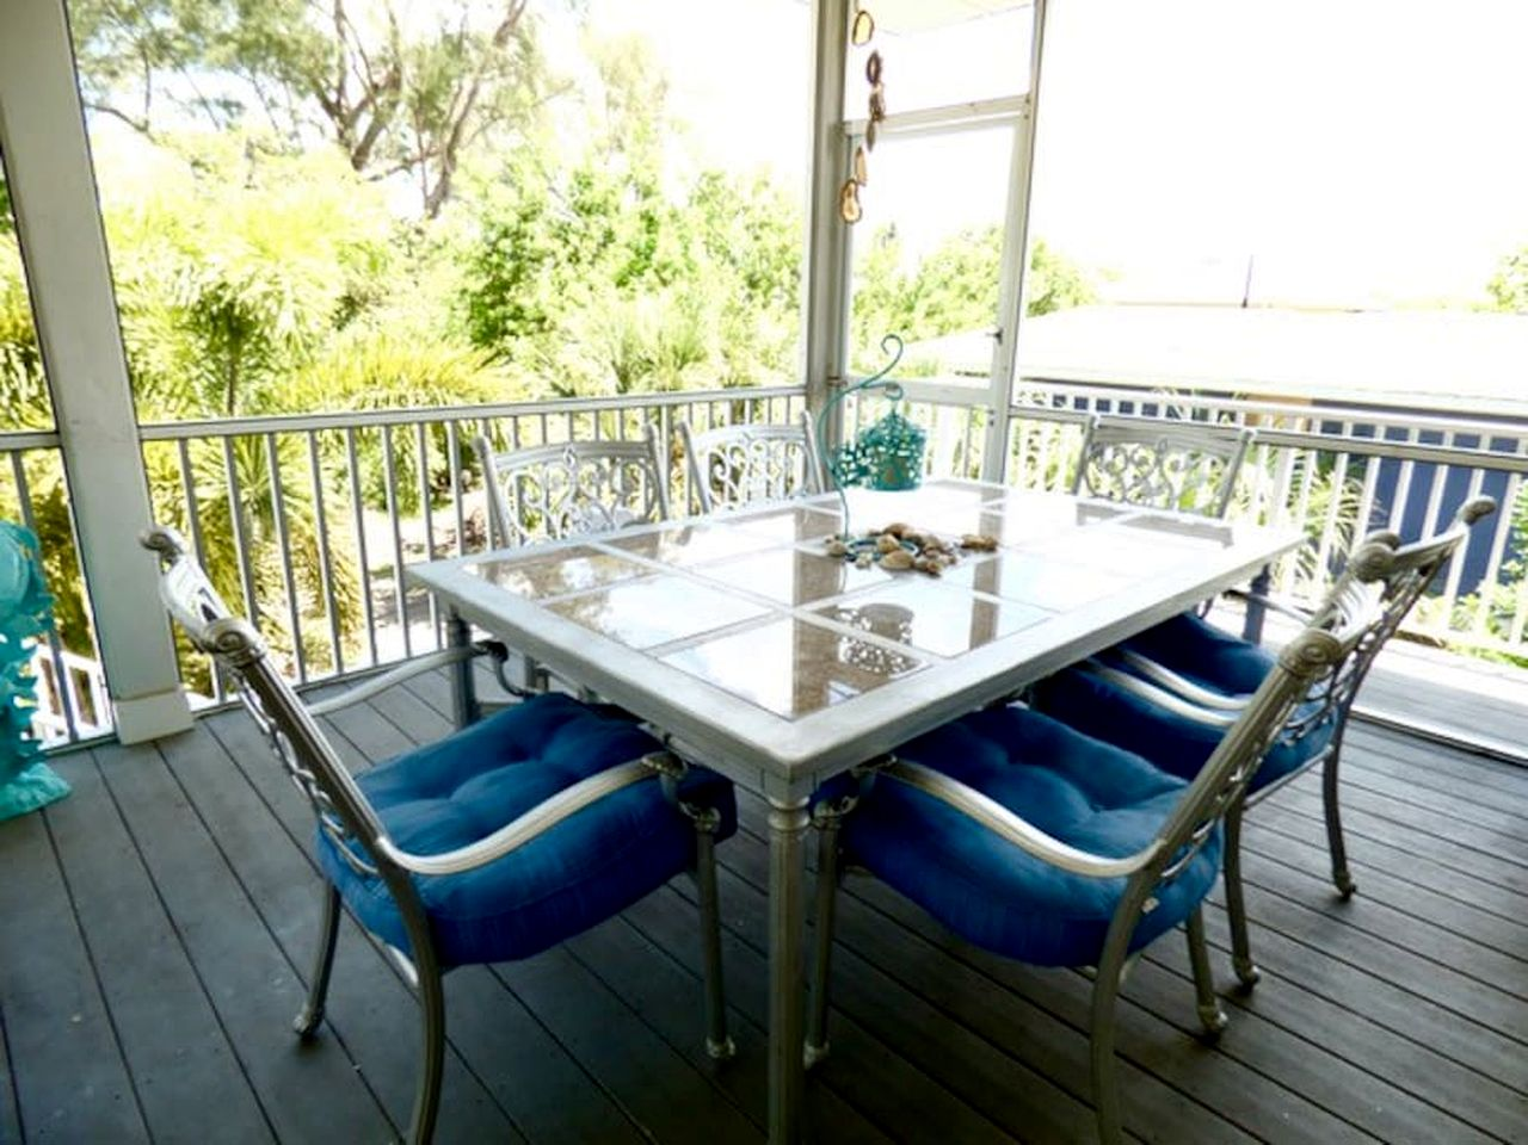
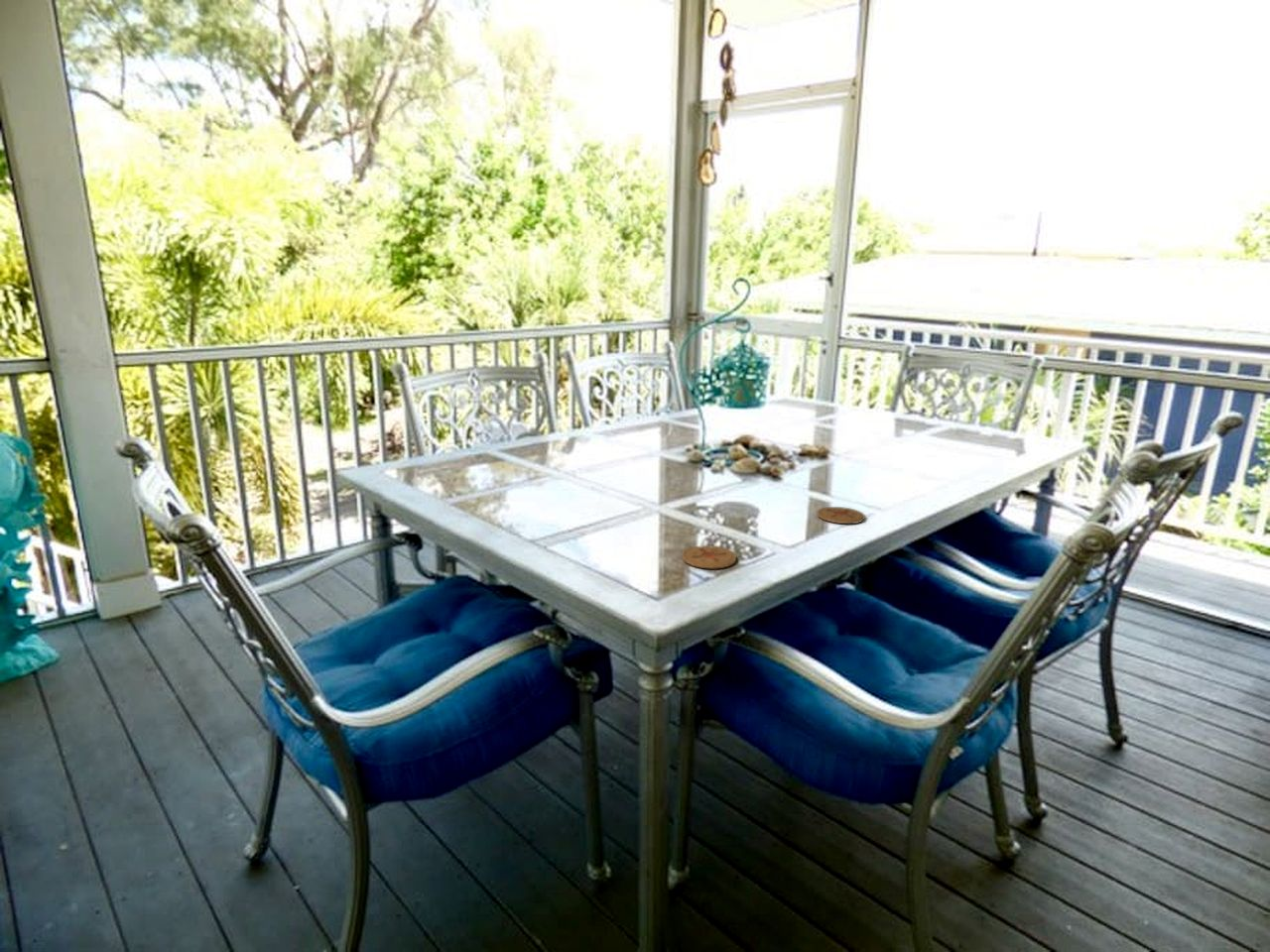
+ coaster (708, 556)
+ coaster (840, 515)
